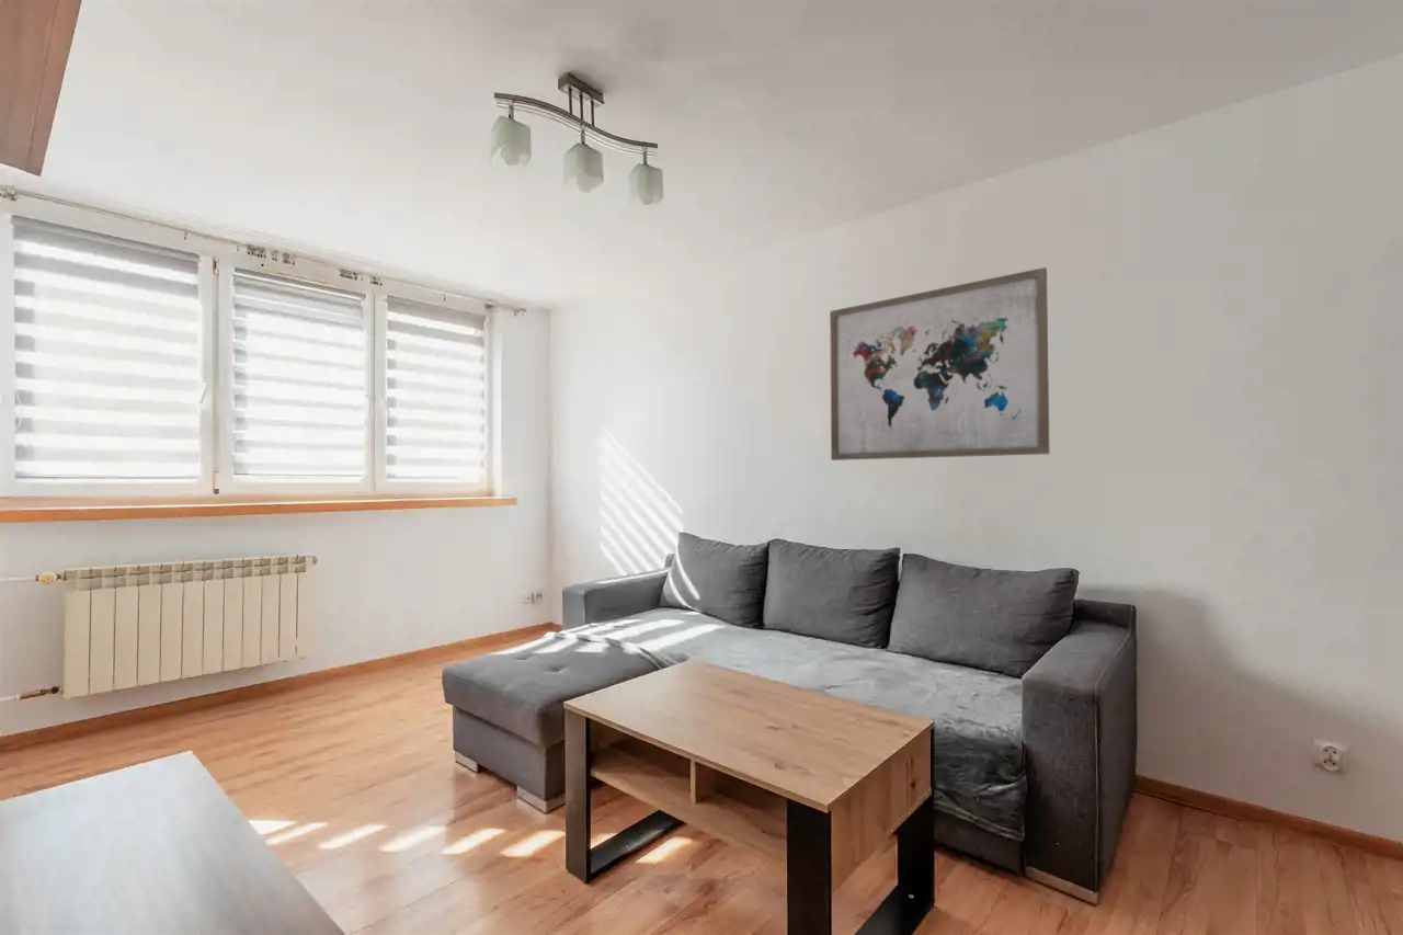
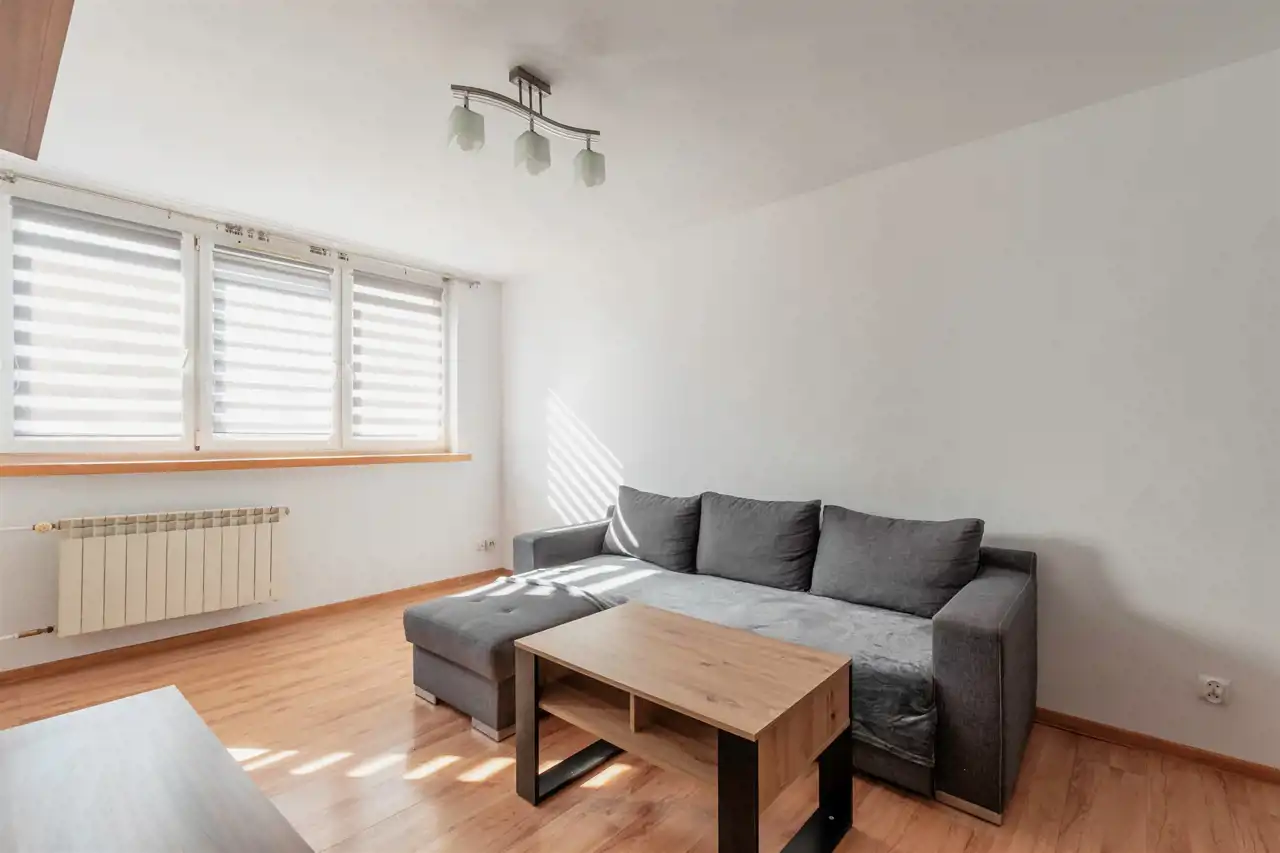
- wall art (927, 374)
